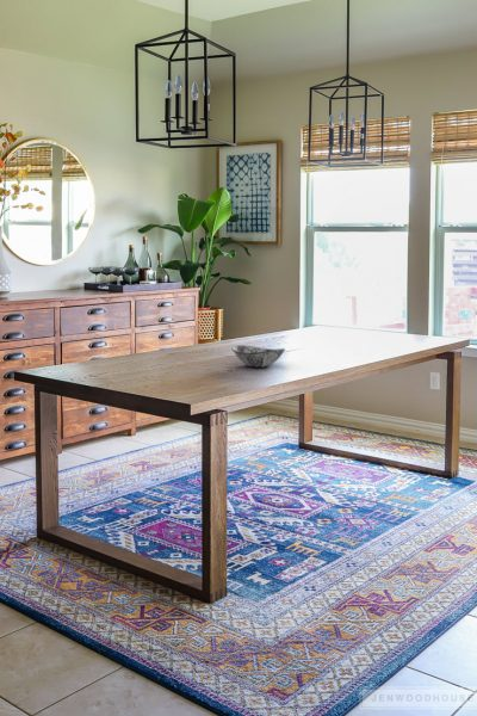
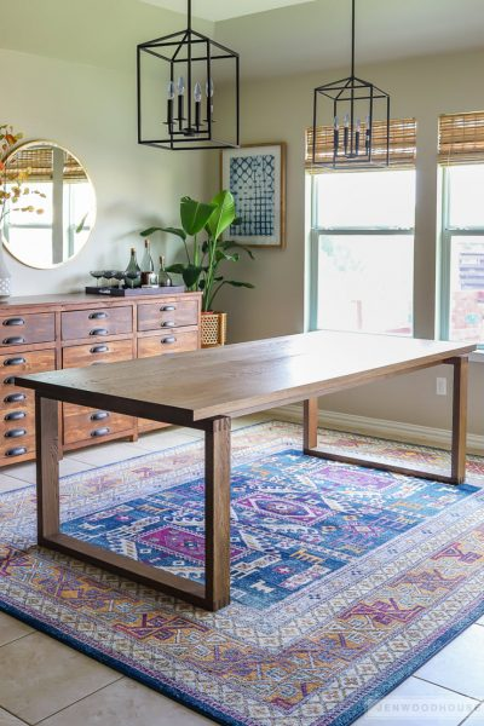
- decorative bowl (258, 356)
